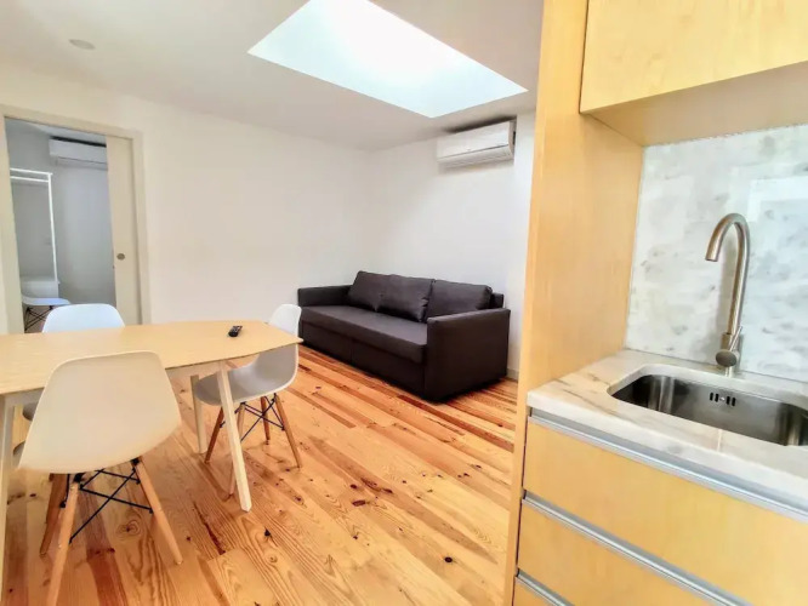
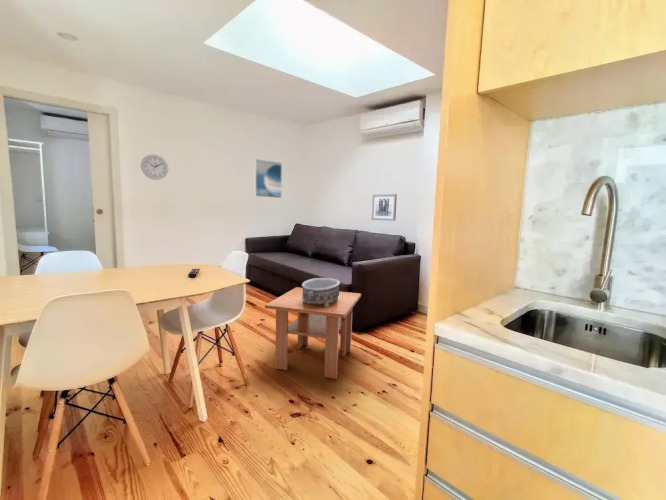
+ wall art (383, 207)
+ wall clock (155, 167)
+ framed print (268, 179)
+ decorative bowl (321, 291)
+ coffee table (316, 329)
